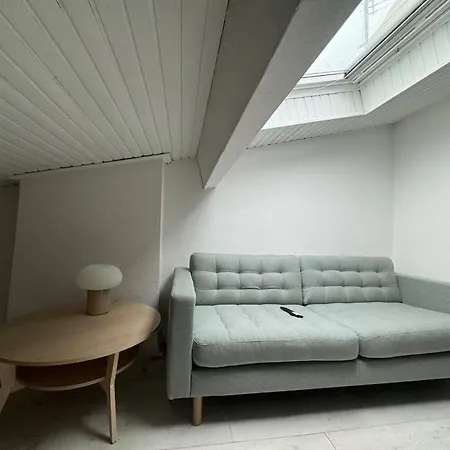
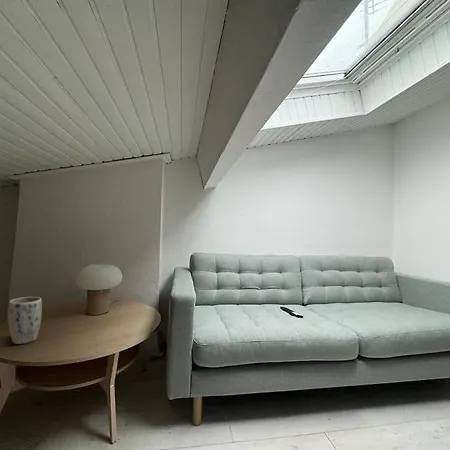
+ plant pot (25, 320)
